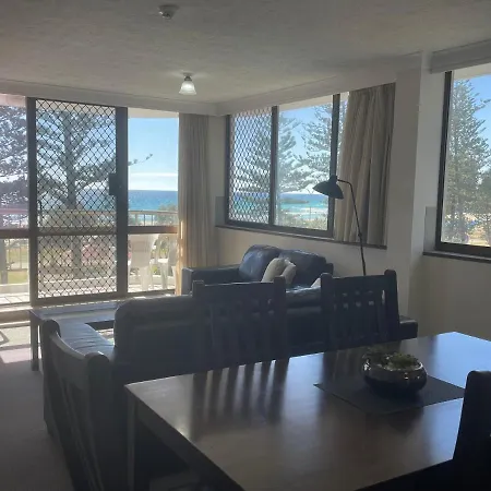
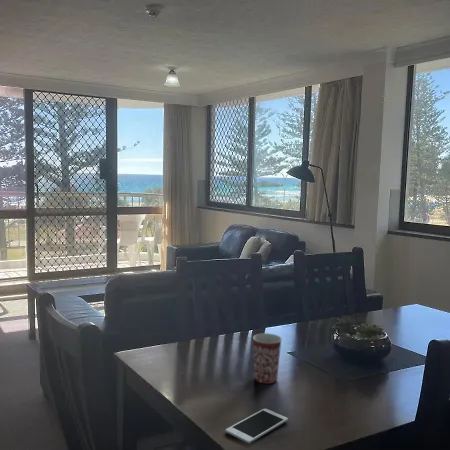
+ cell phone (257, 424)
+ mug (269, 356)
